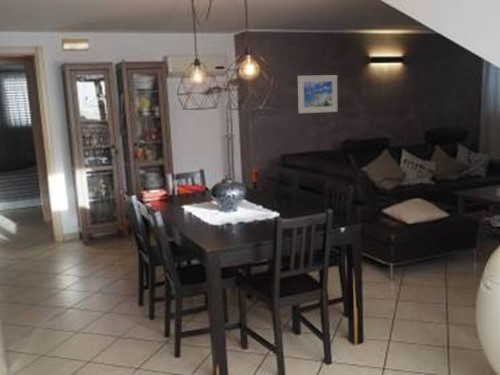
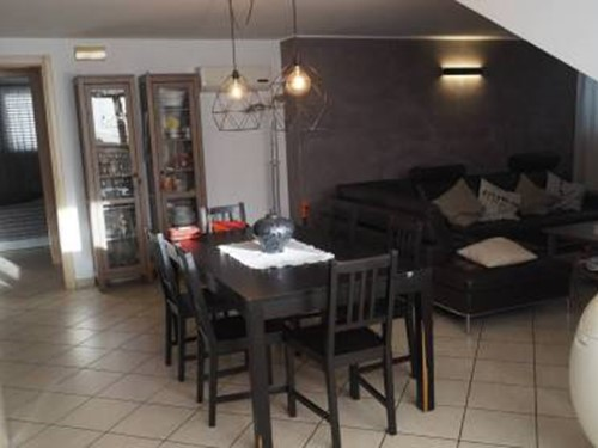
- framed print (318, 94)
